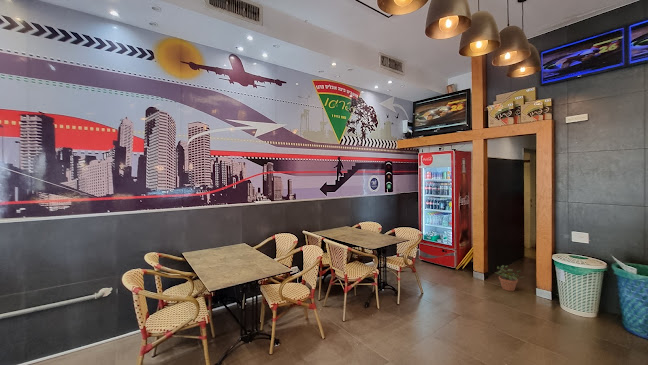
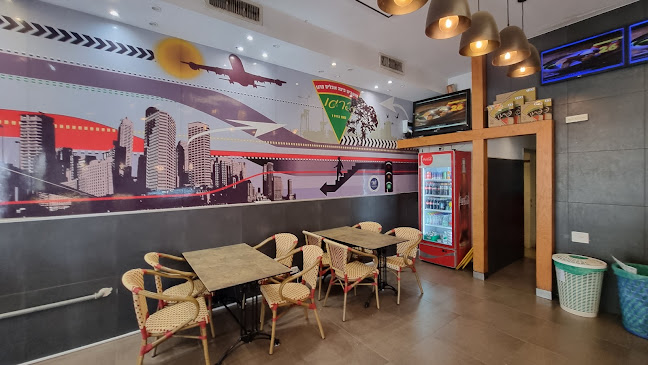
- potted plant (510, 278)
